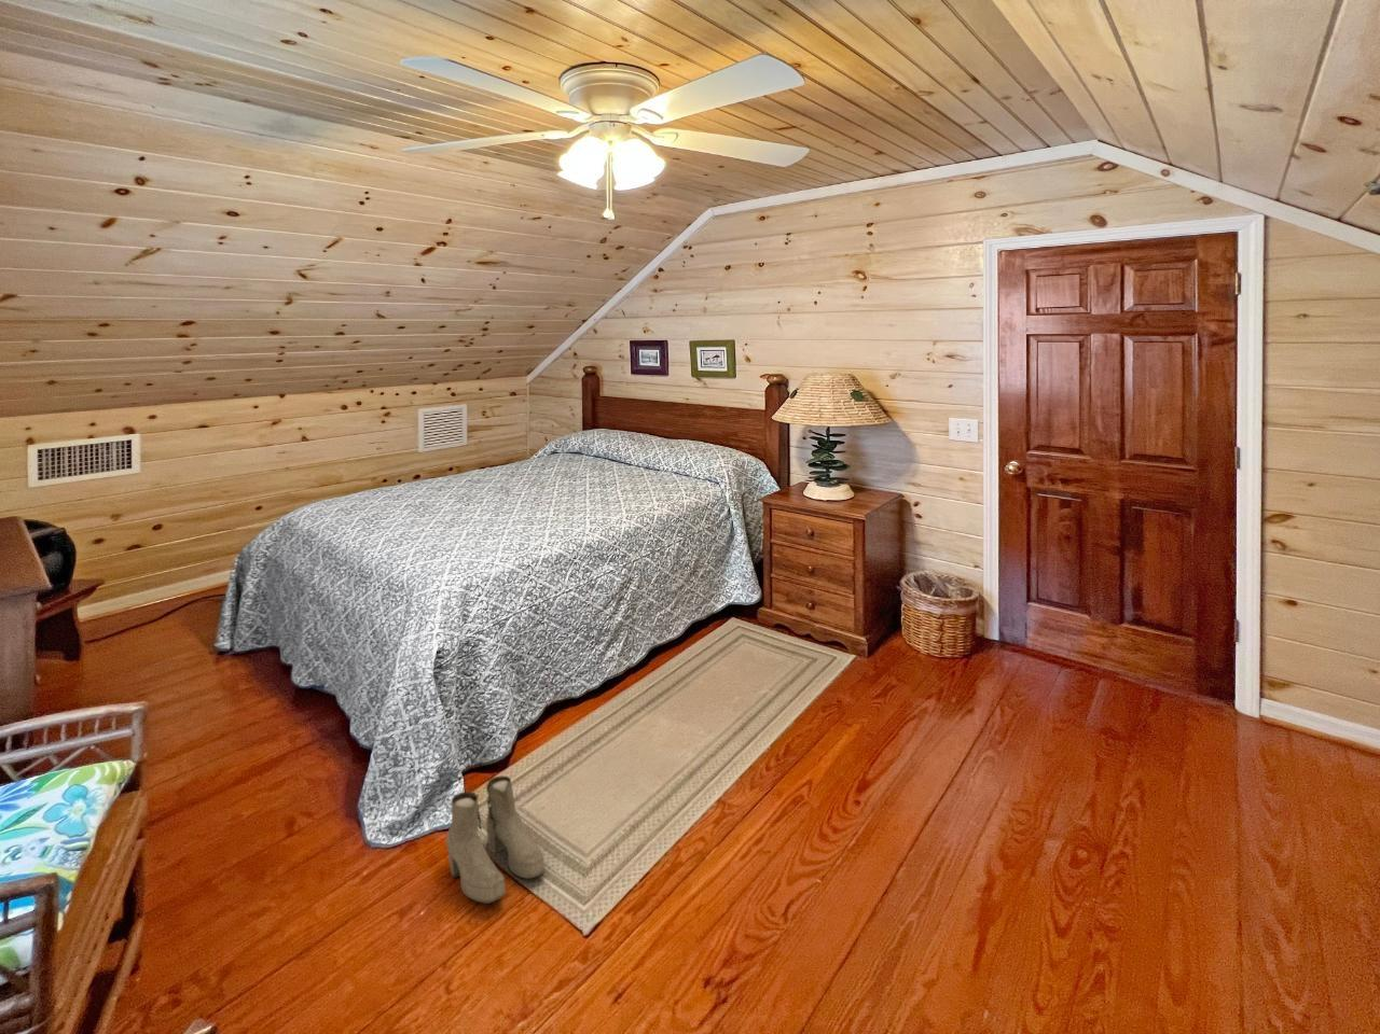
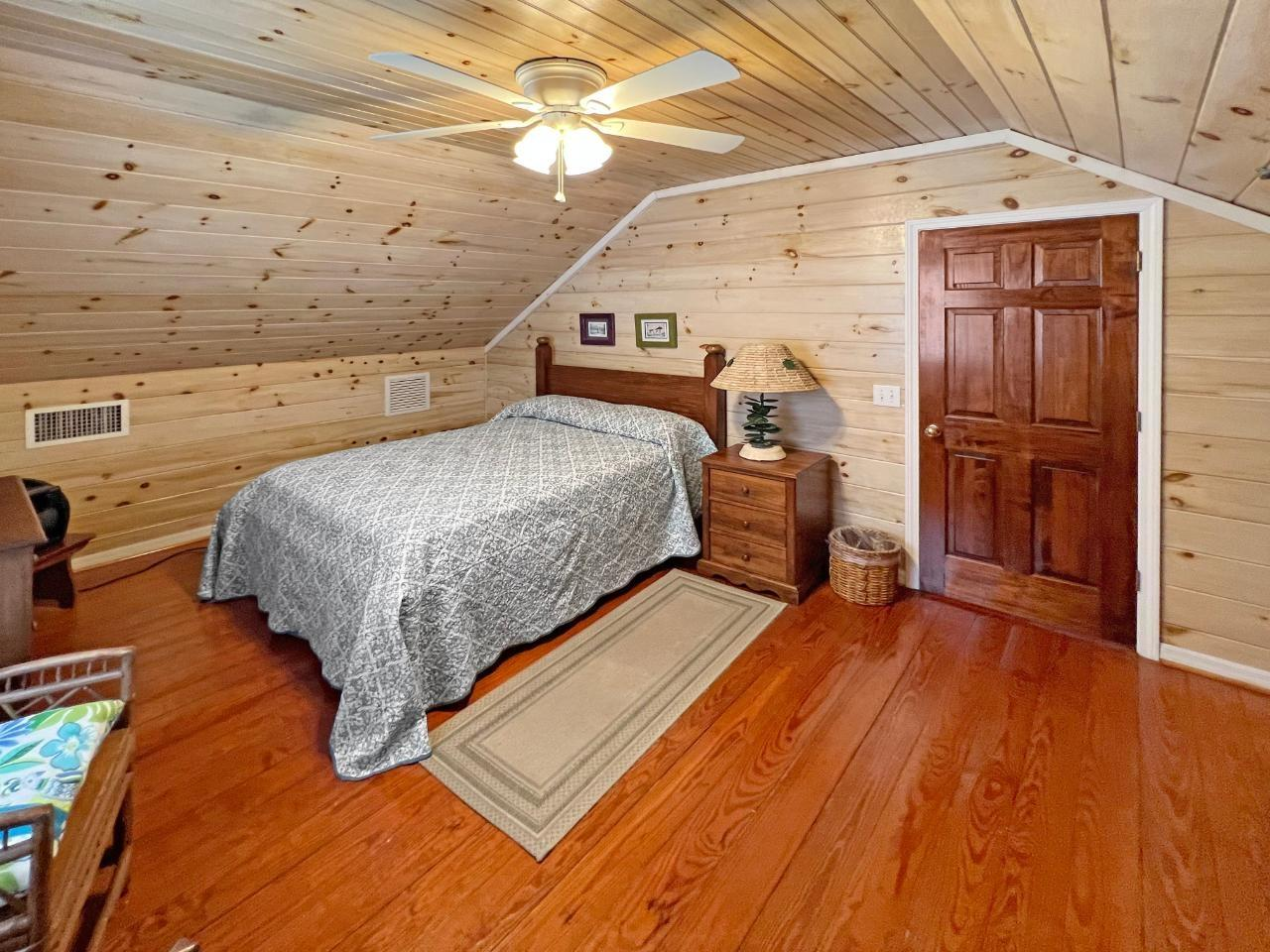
- boots (492, 833)
